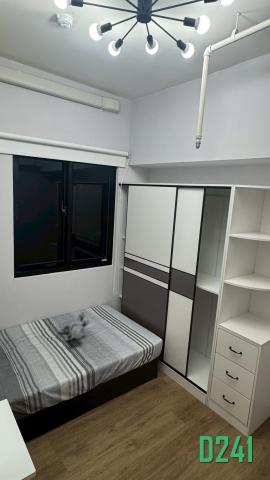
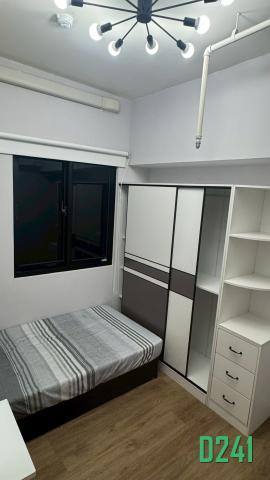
- teddy bear (74, 328)
